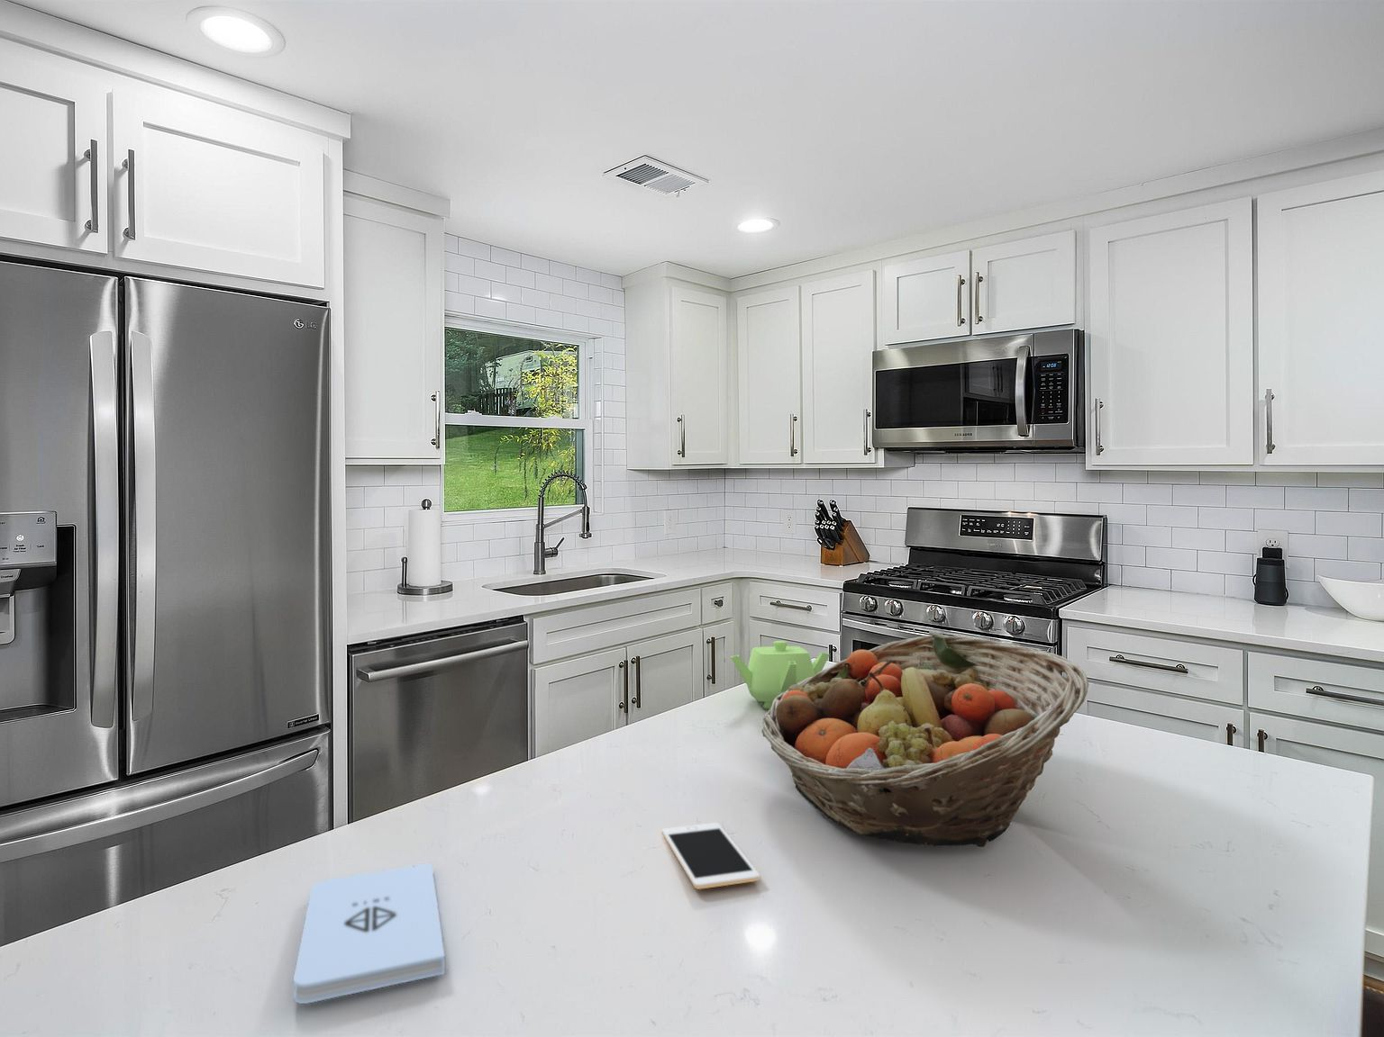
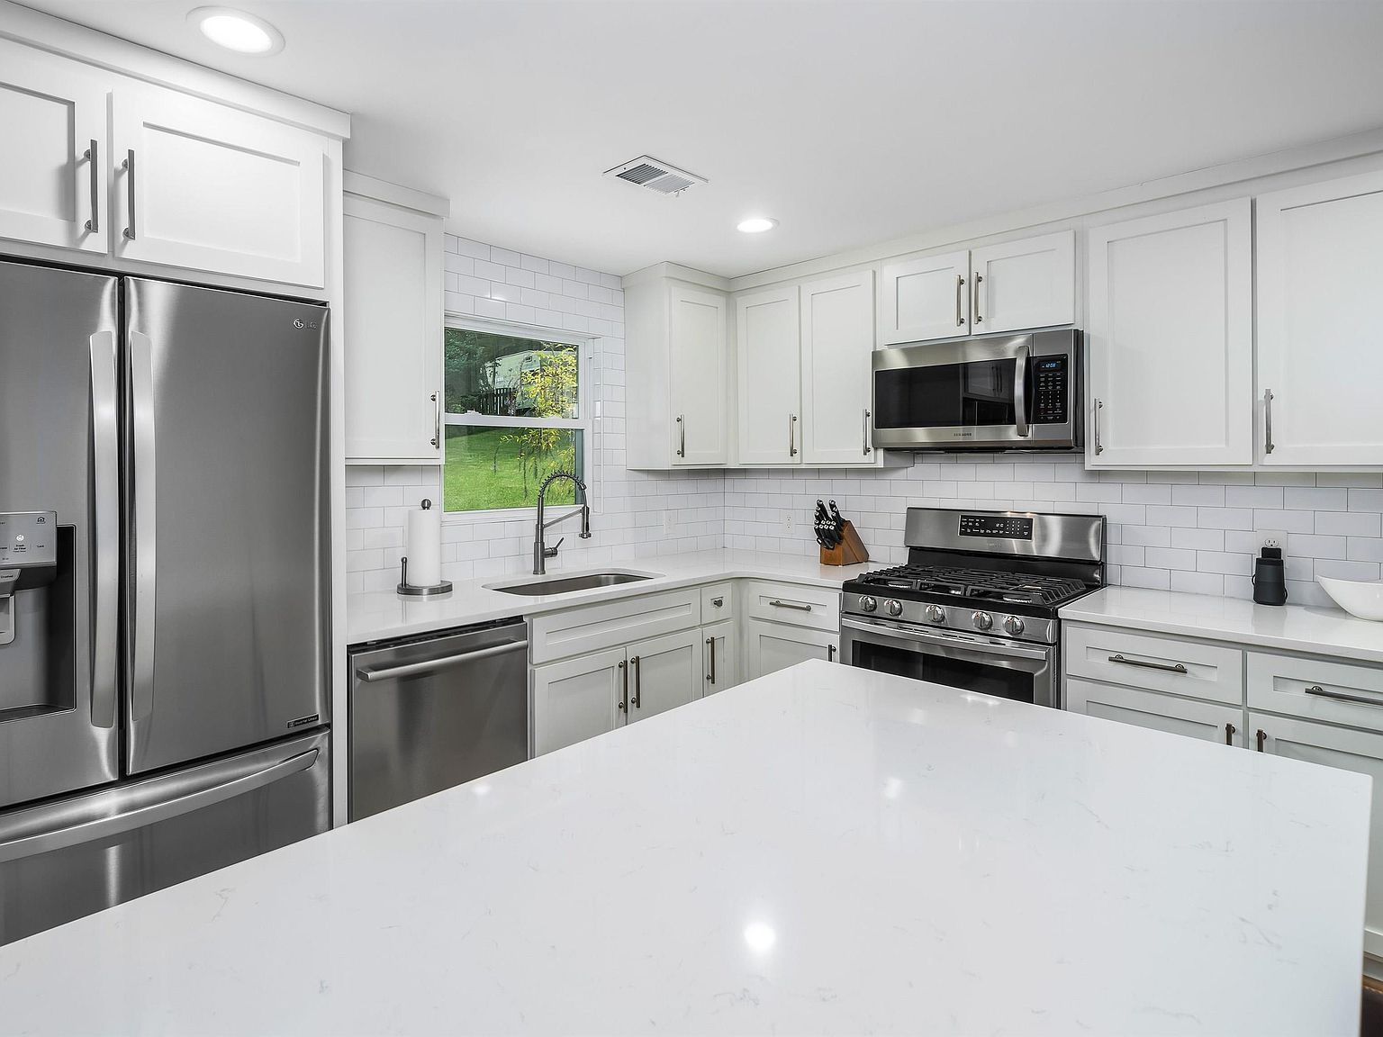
- cell phone (707, 853)
- teapot (781, 672)
- fruit basket (911, 723)
- notepad (372, 924)
